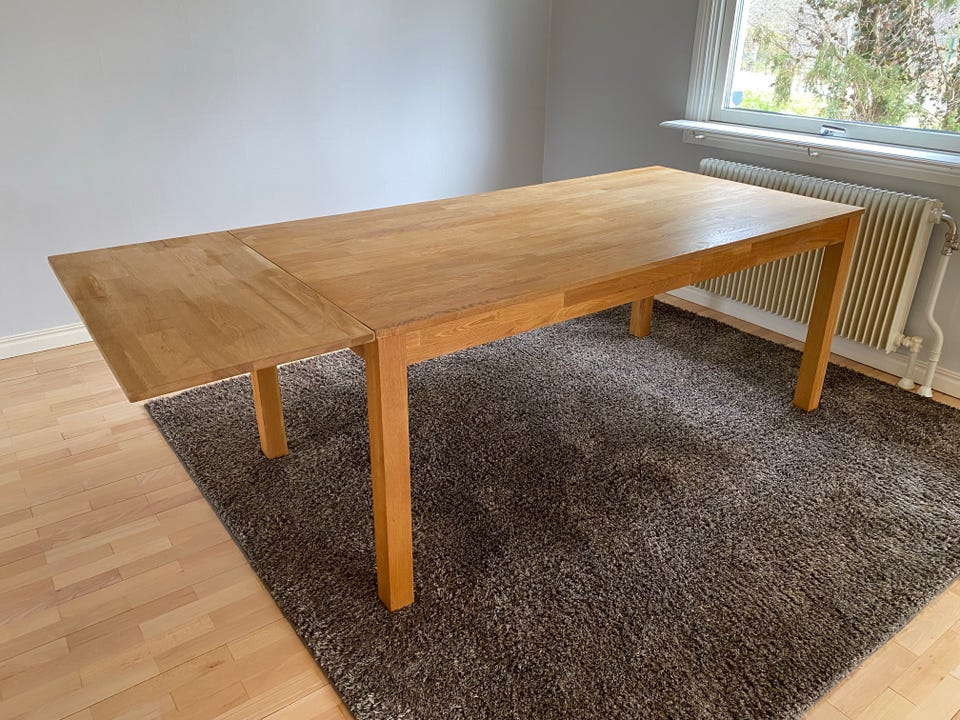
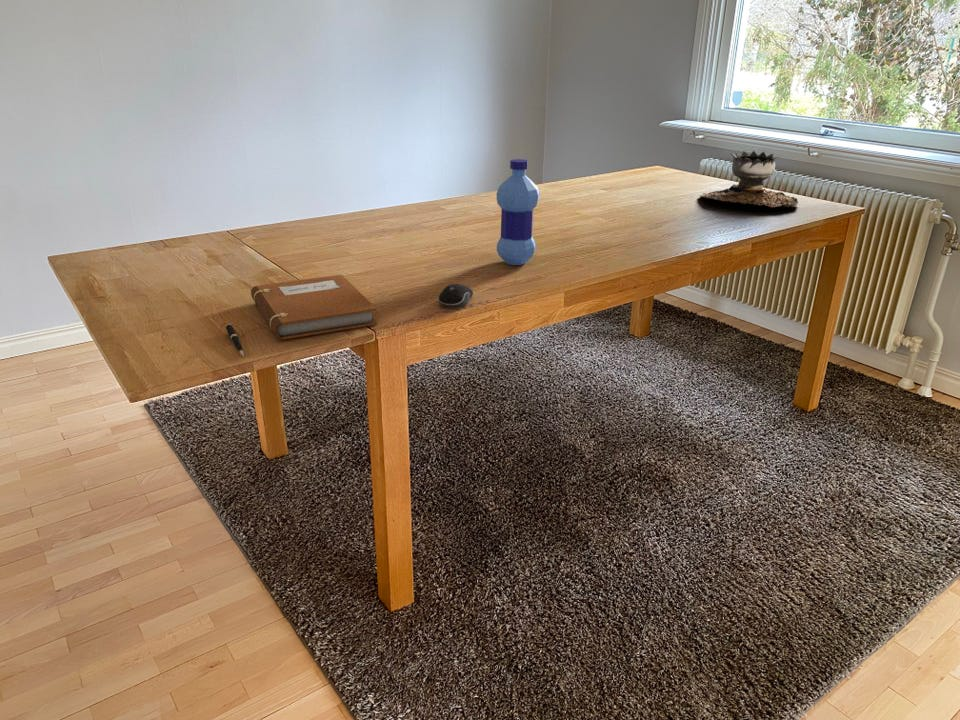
+ notebook (310, 303)
+ pen (235, 339)
+ brazier (751, 177)
+ water bottle (517, 212)
+ computer mouse (455, 293)
